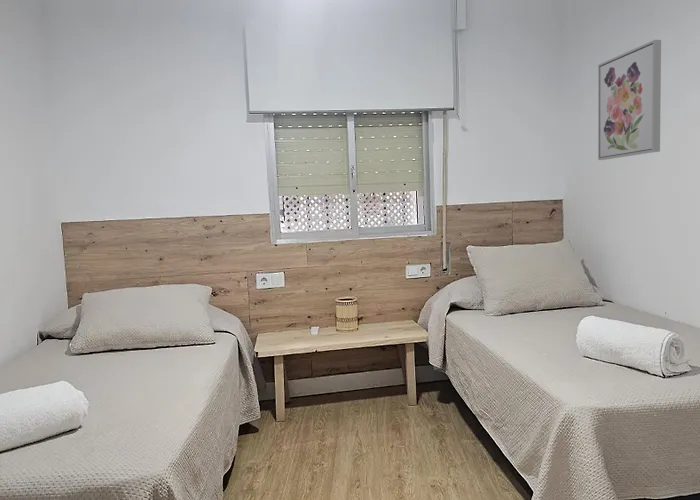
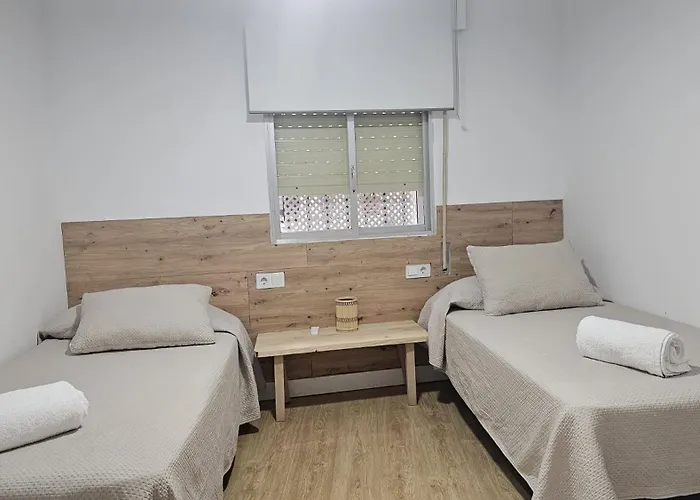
- wall art (627, 105)
